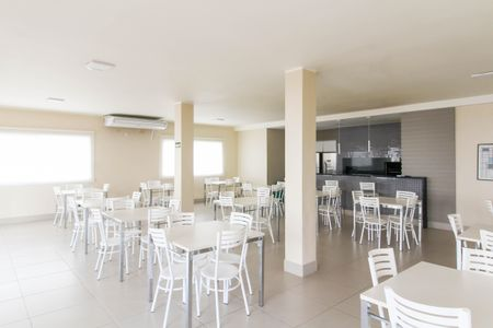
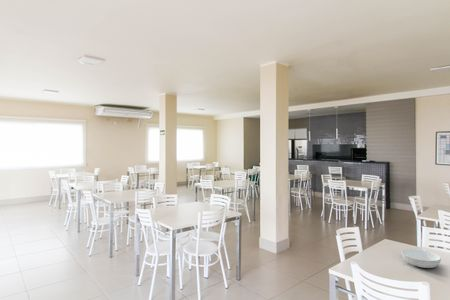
+ serving bowl (420, 259)
